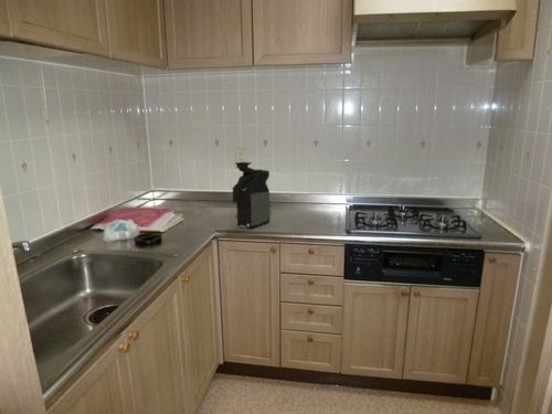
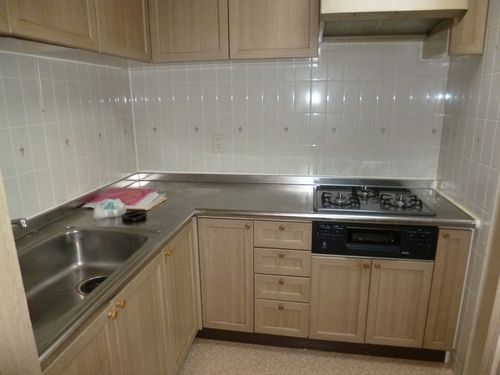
- coffee maker (252, 193)
